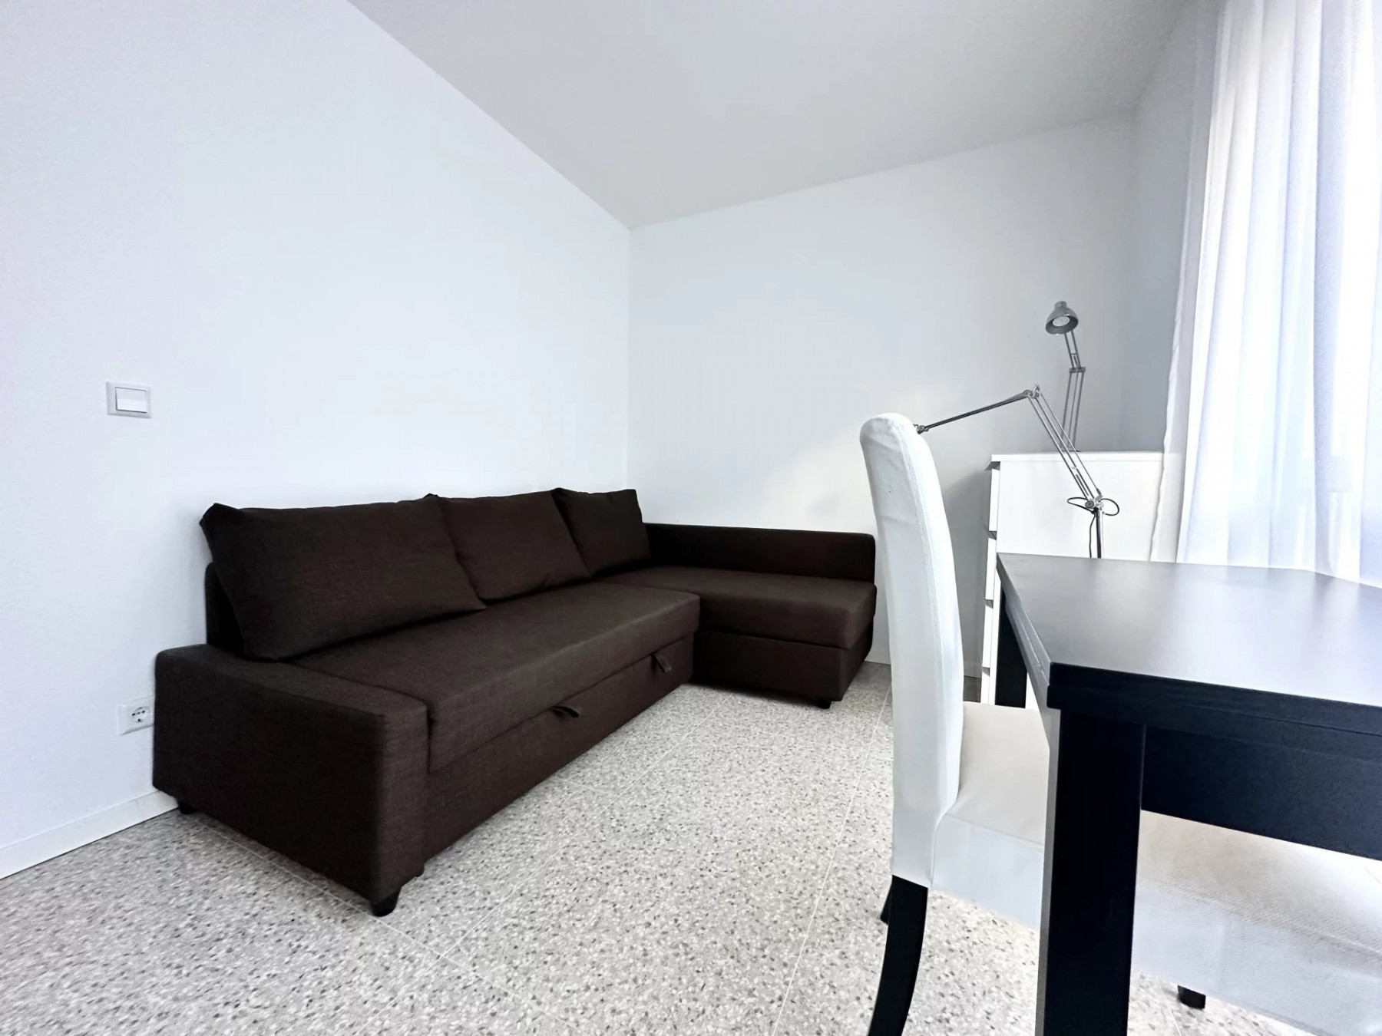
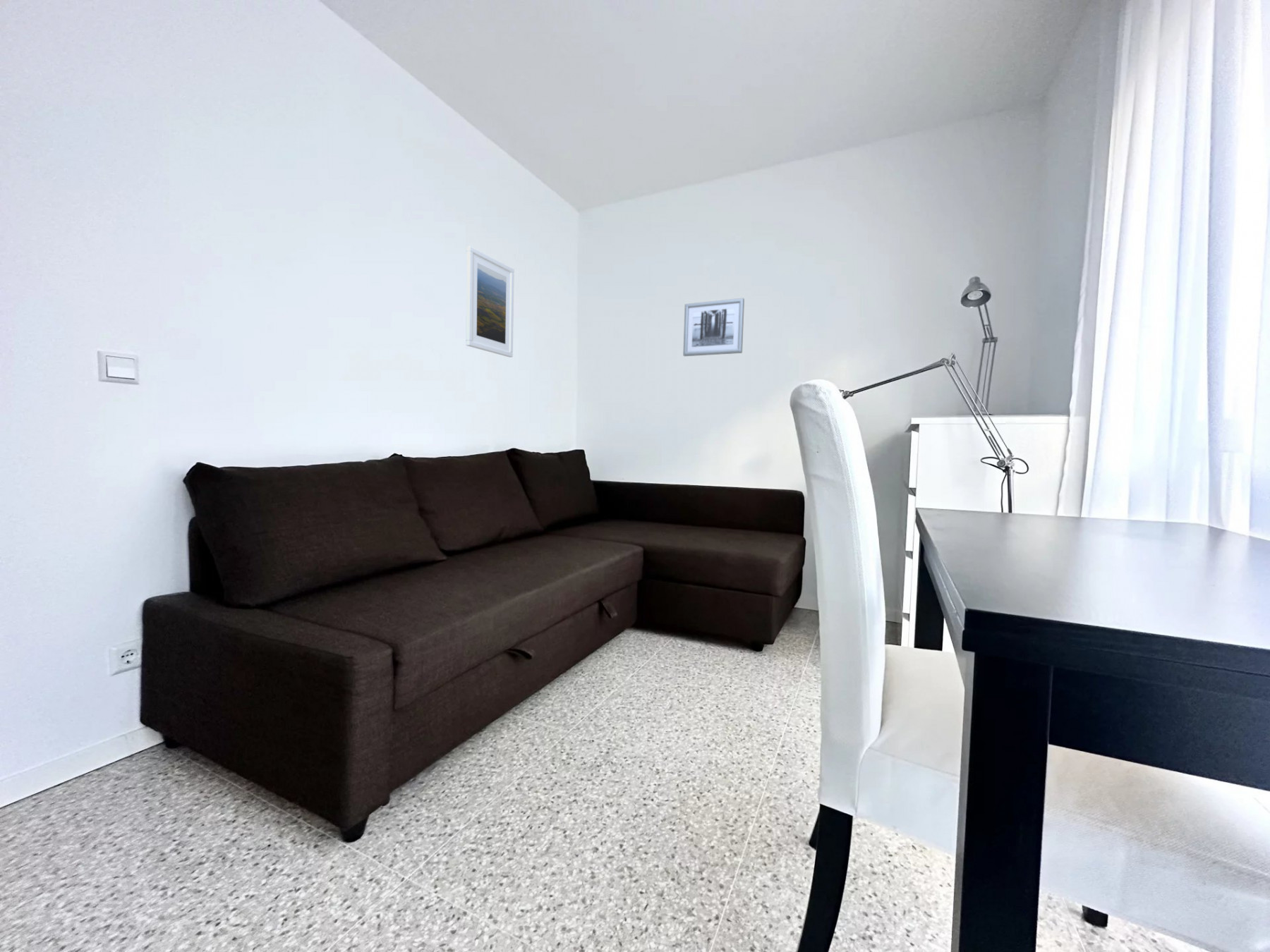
+ wall art (713, 328)
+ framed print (491, 305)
